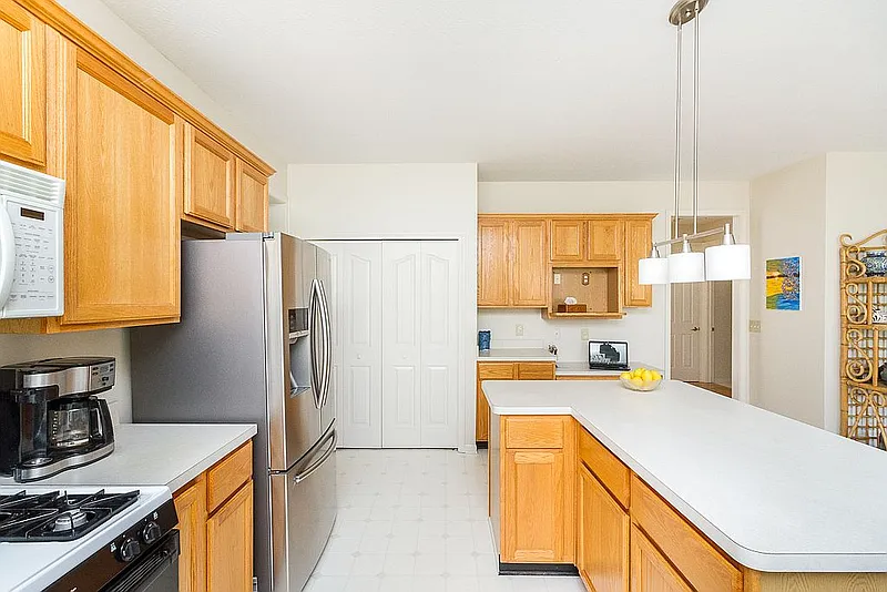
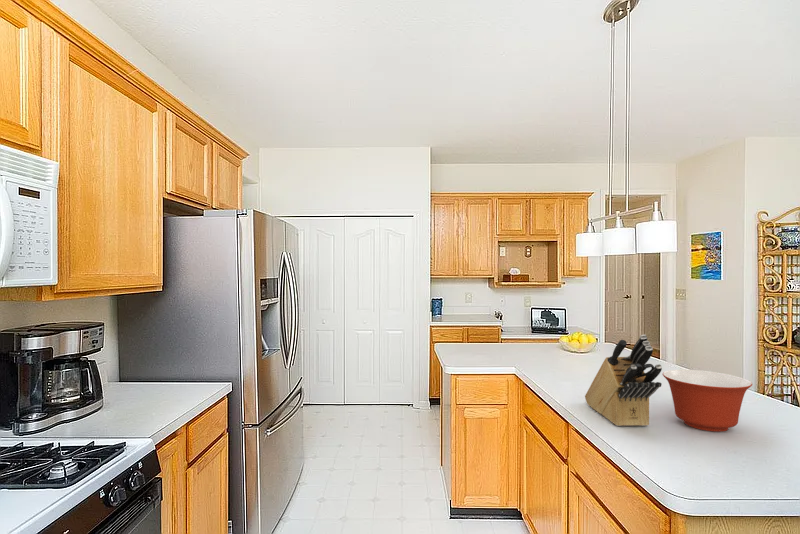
+ knife block (620, 374)
+ mixing bowl (705, 401)
